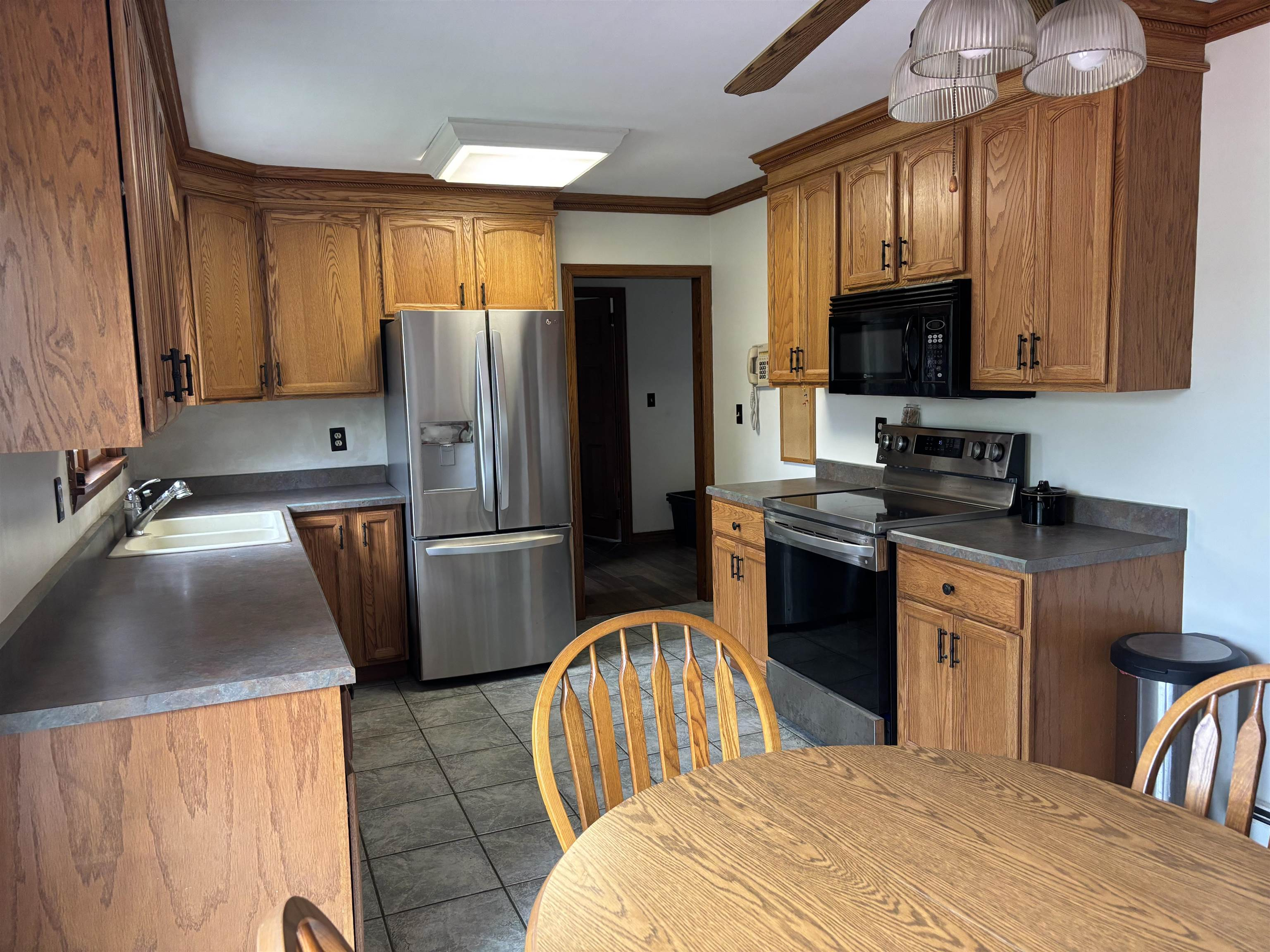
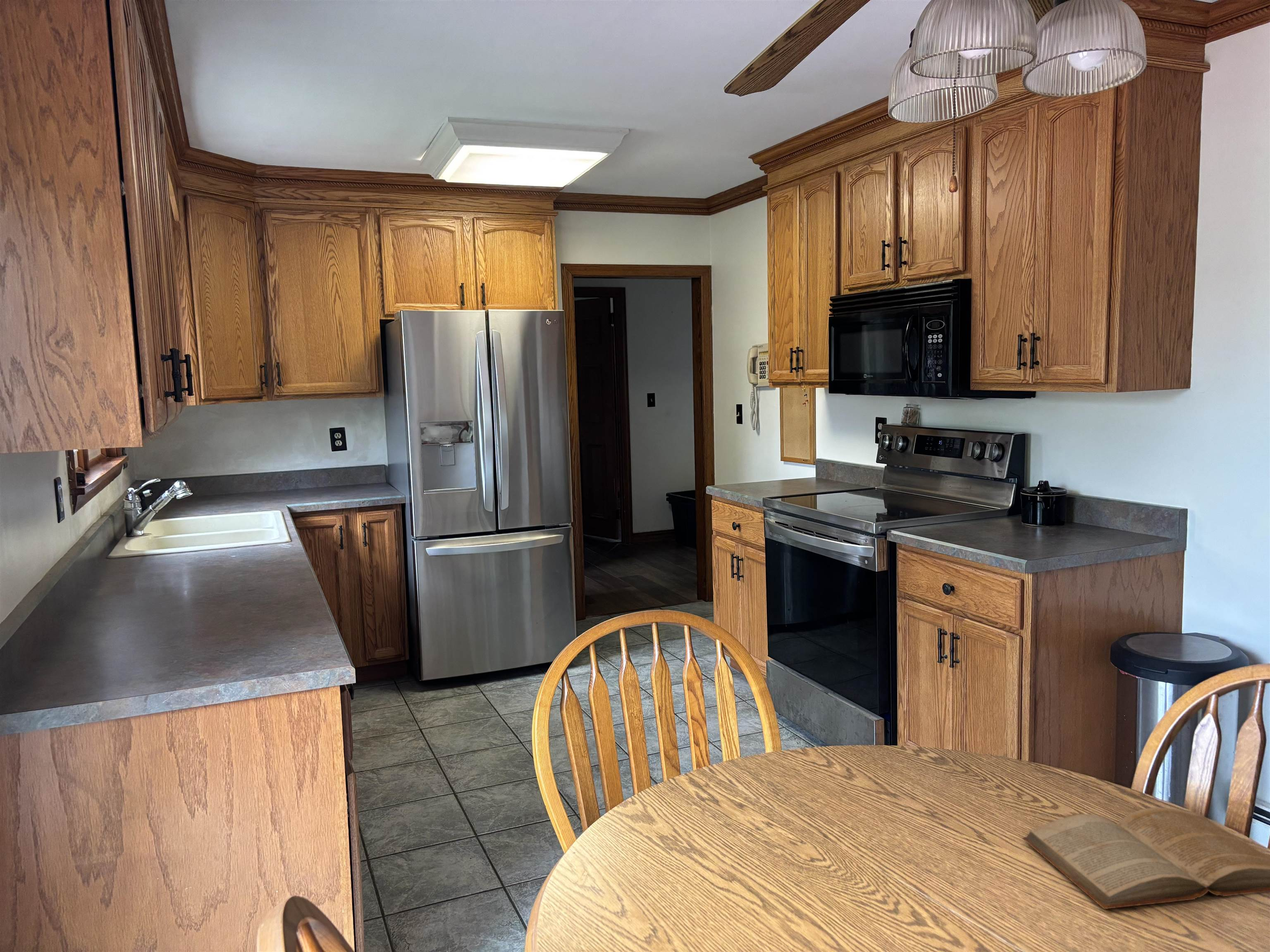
+ book (1158, 850)
